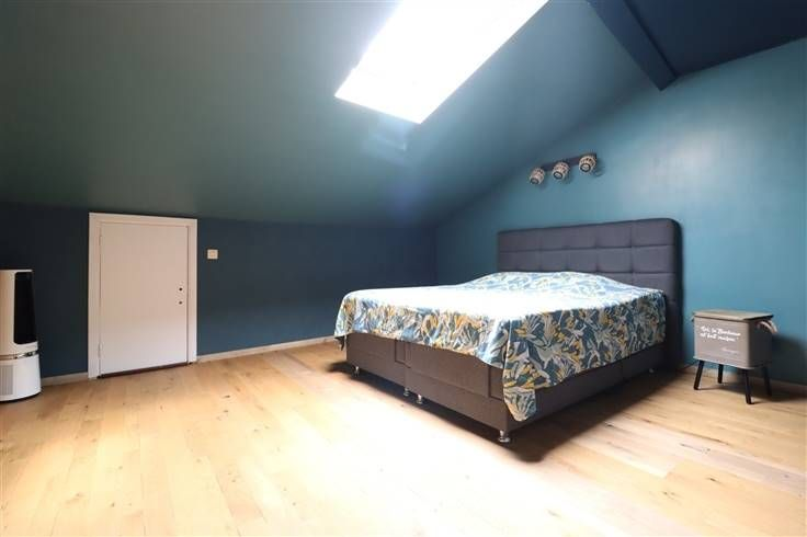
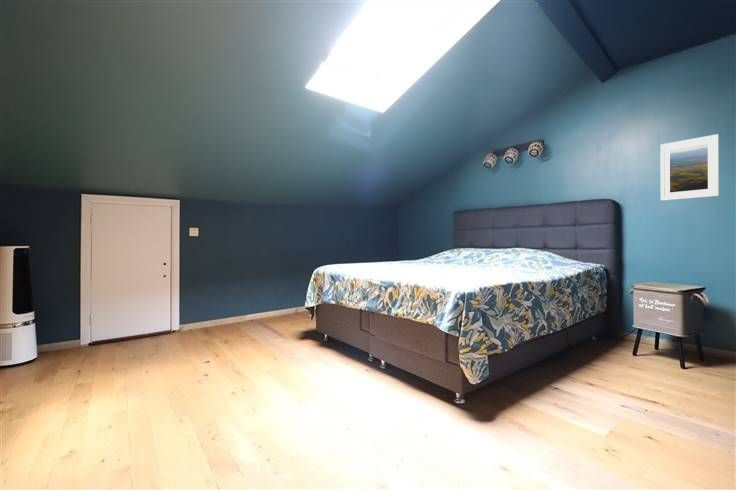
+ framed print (688, 169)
